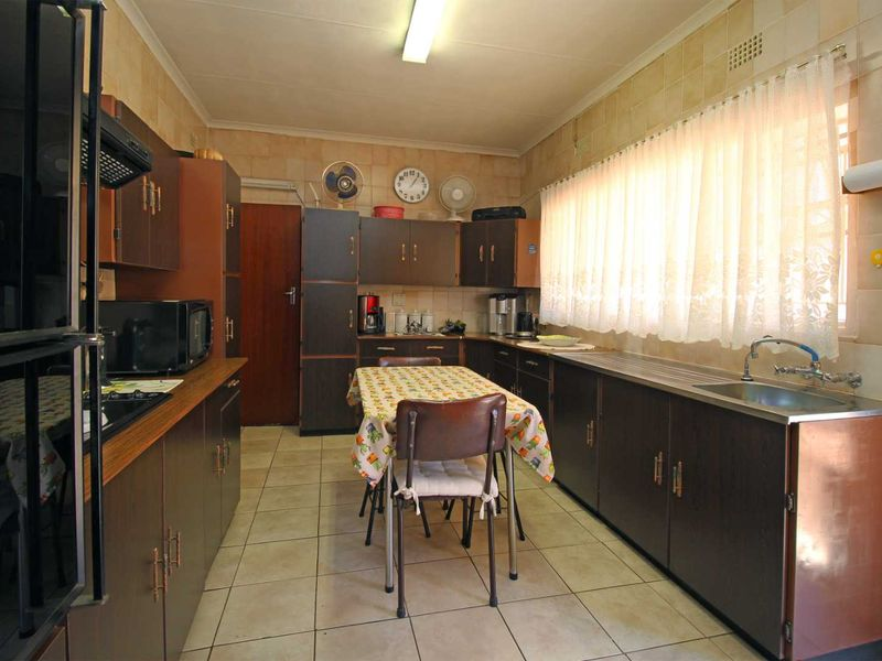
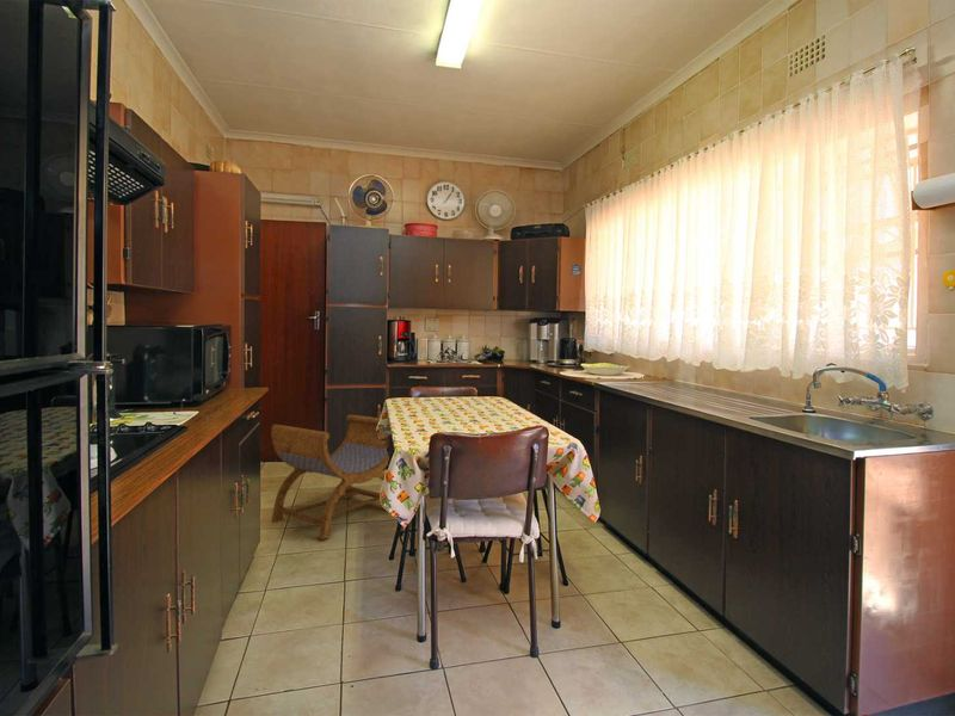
+ stool (338, 469)
